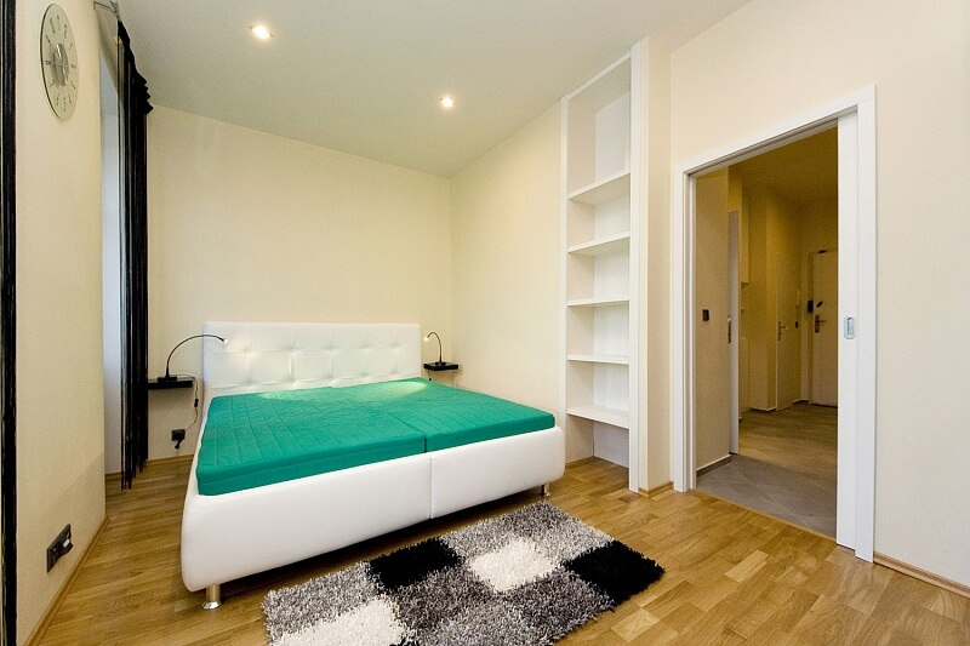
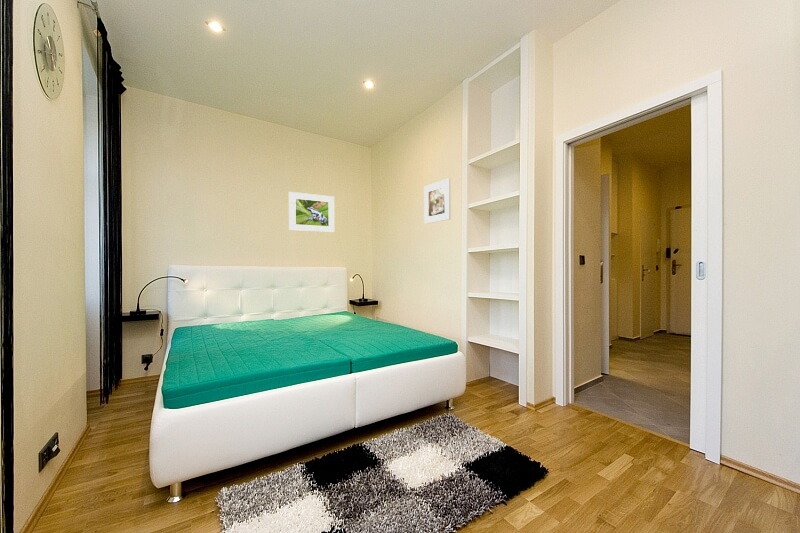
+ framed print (436, 202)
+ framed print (312, 212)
